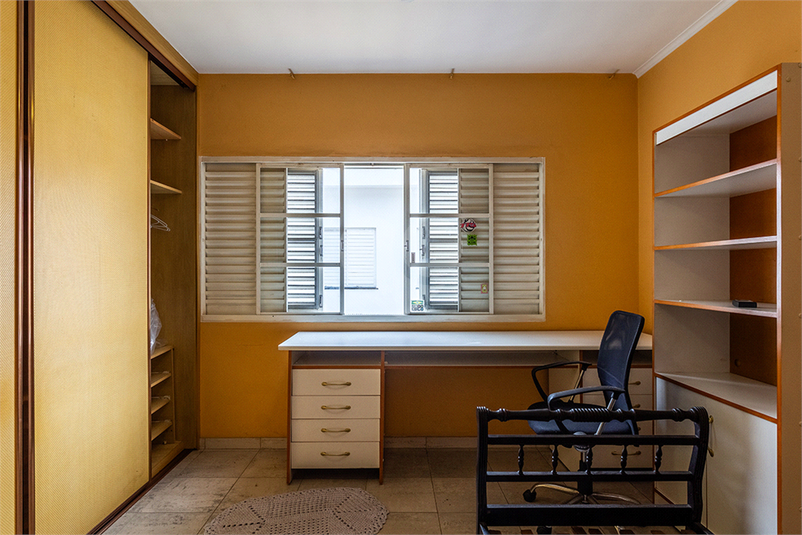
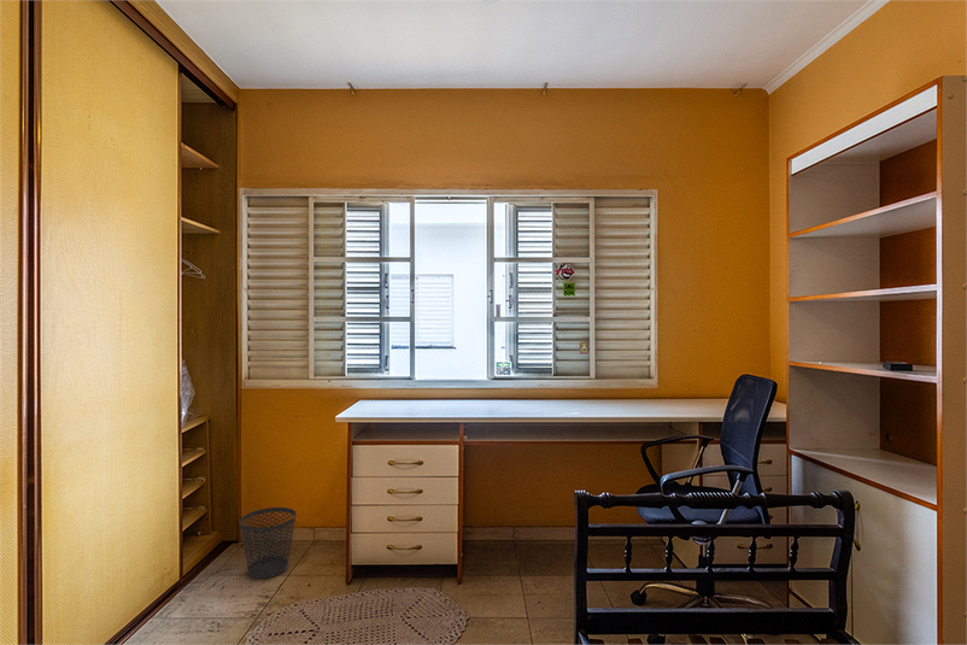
+ wastebasket (268, 543)
